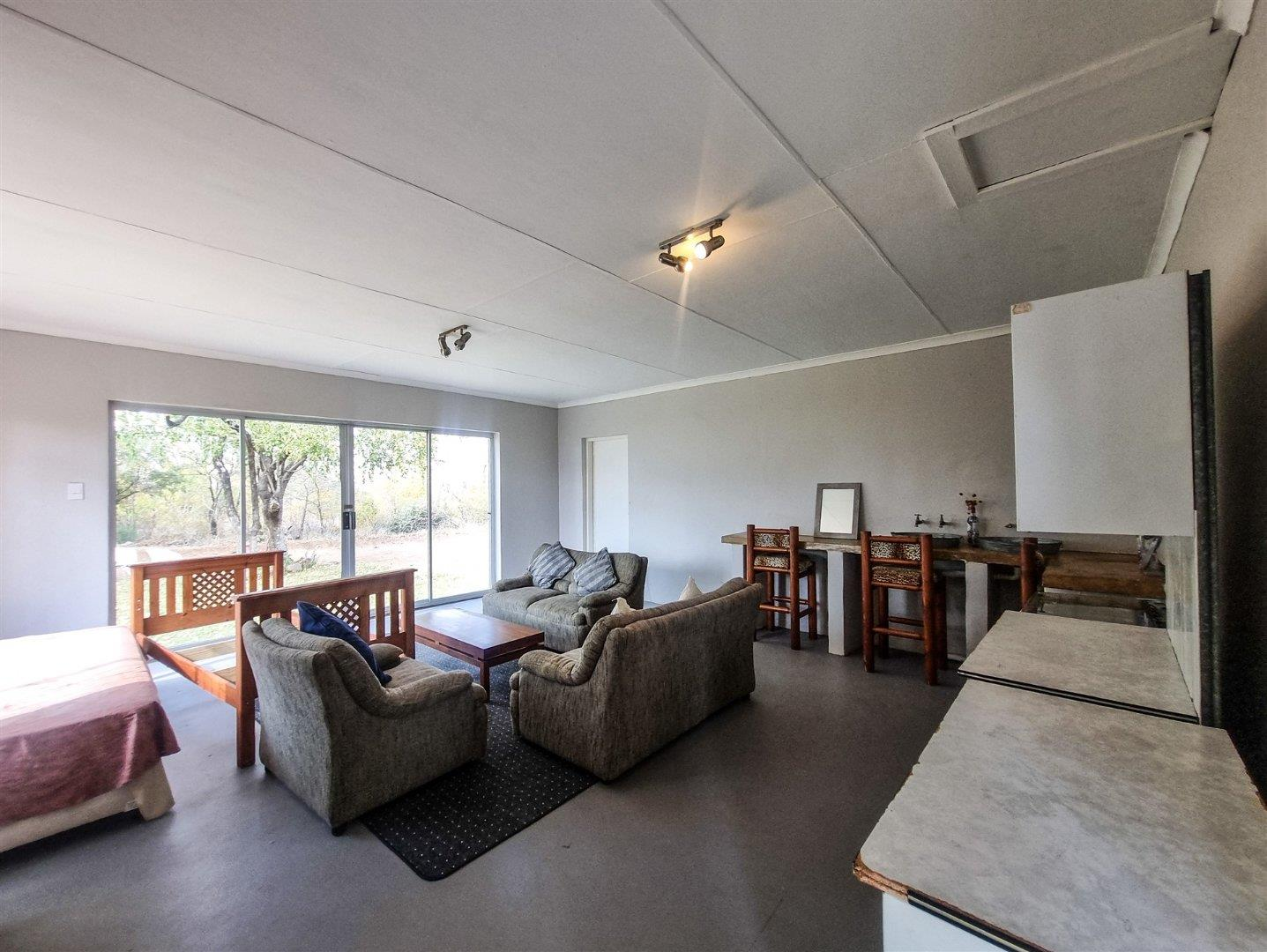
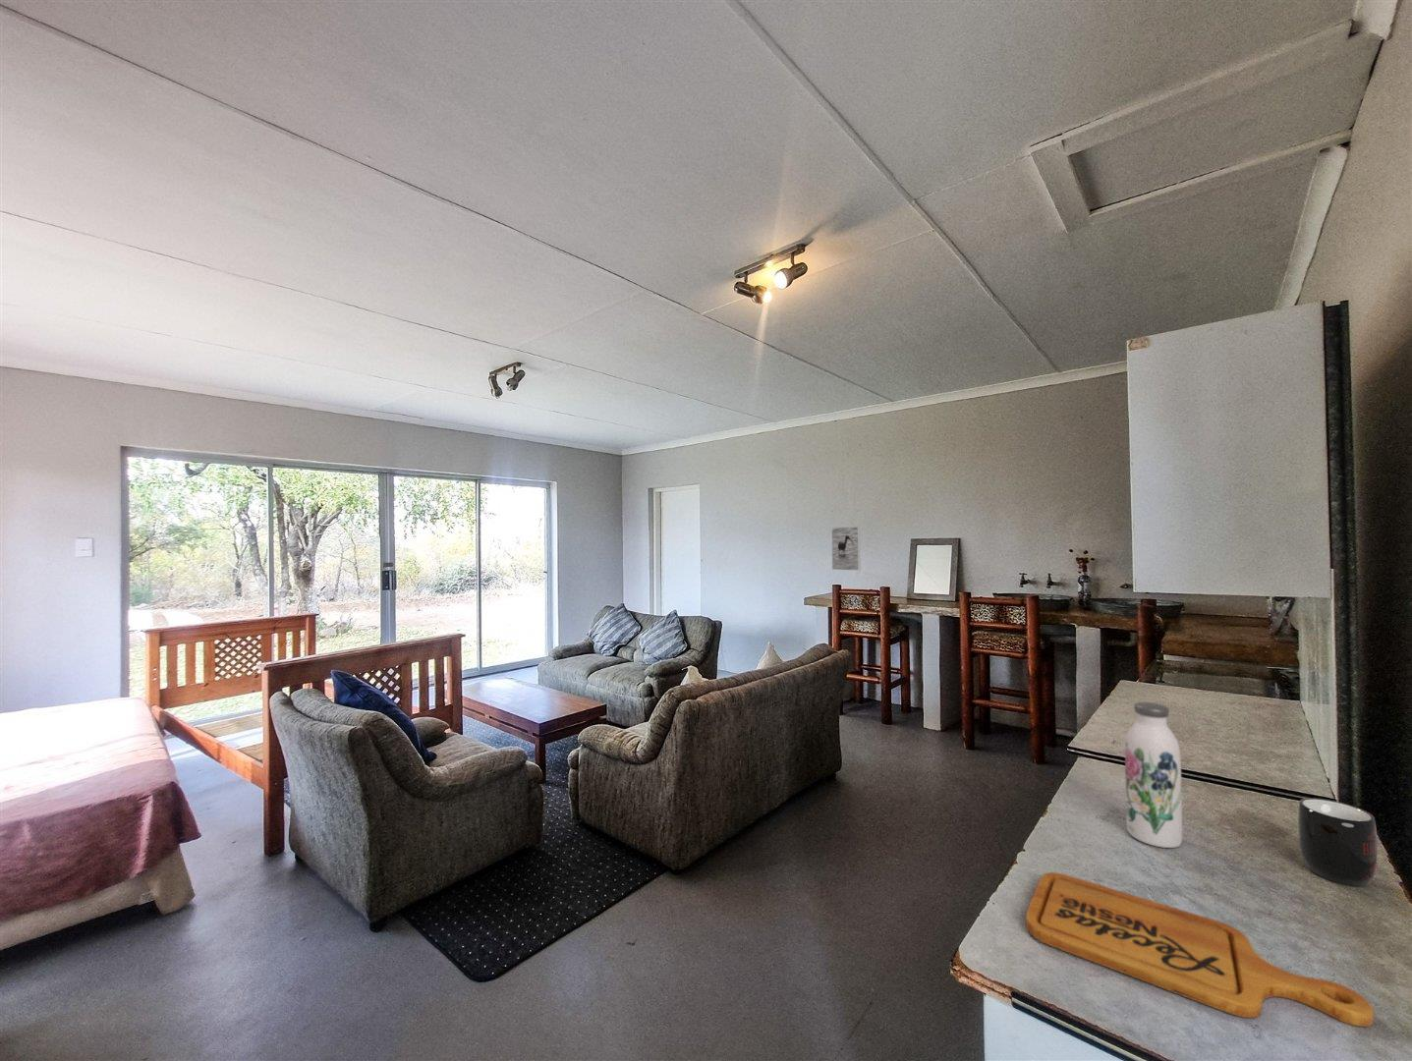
+ mug (1335, 838)
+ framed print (845, 548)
+ water bottle (1152, 770)
+ cutting board (1179, 948)
